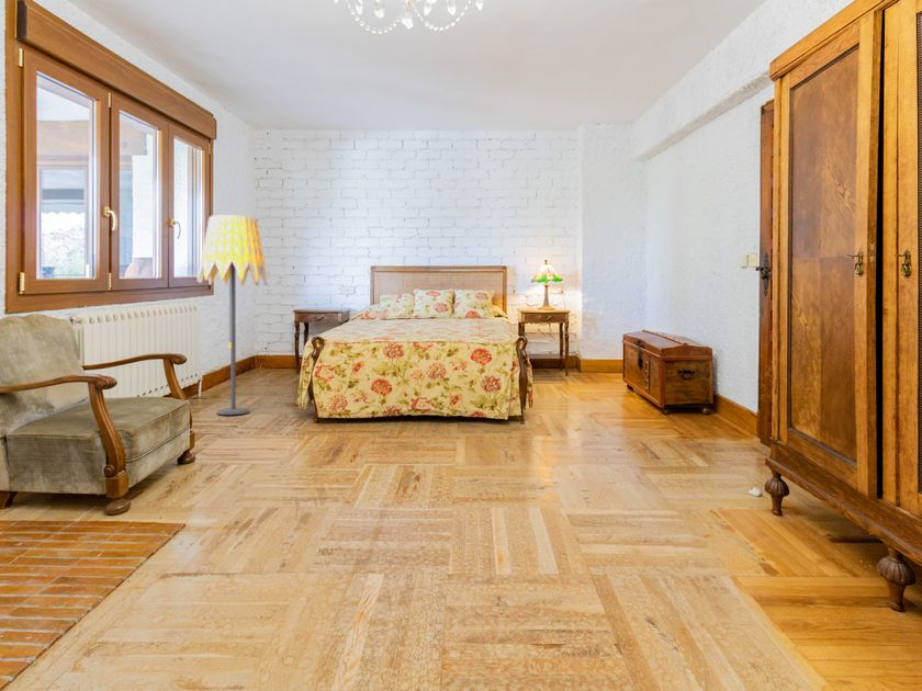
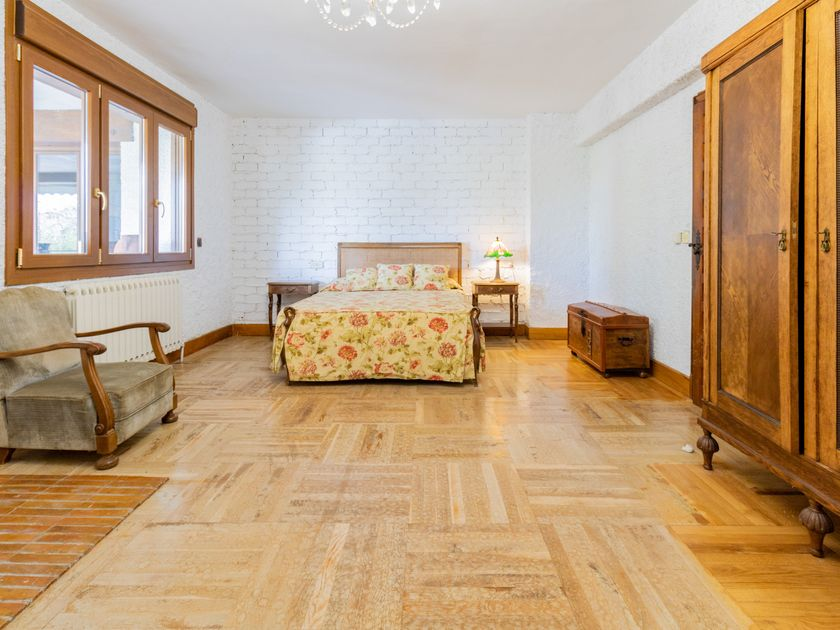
- floor lamp (233, 316)
